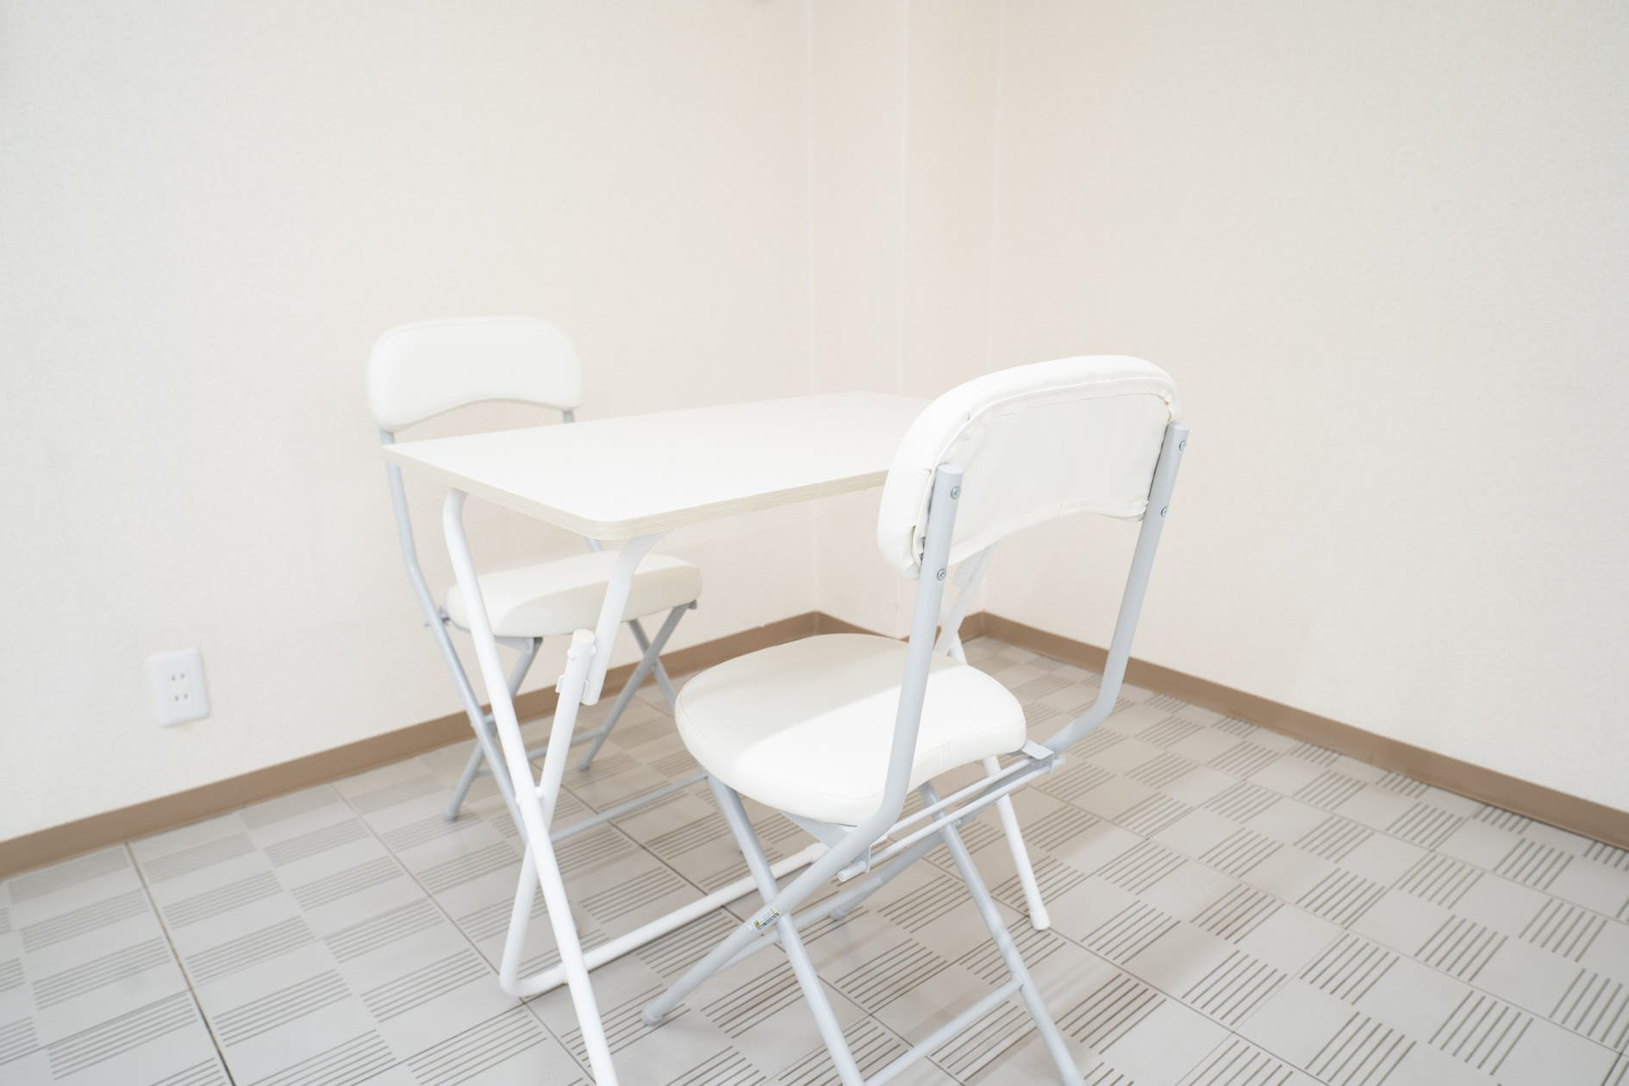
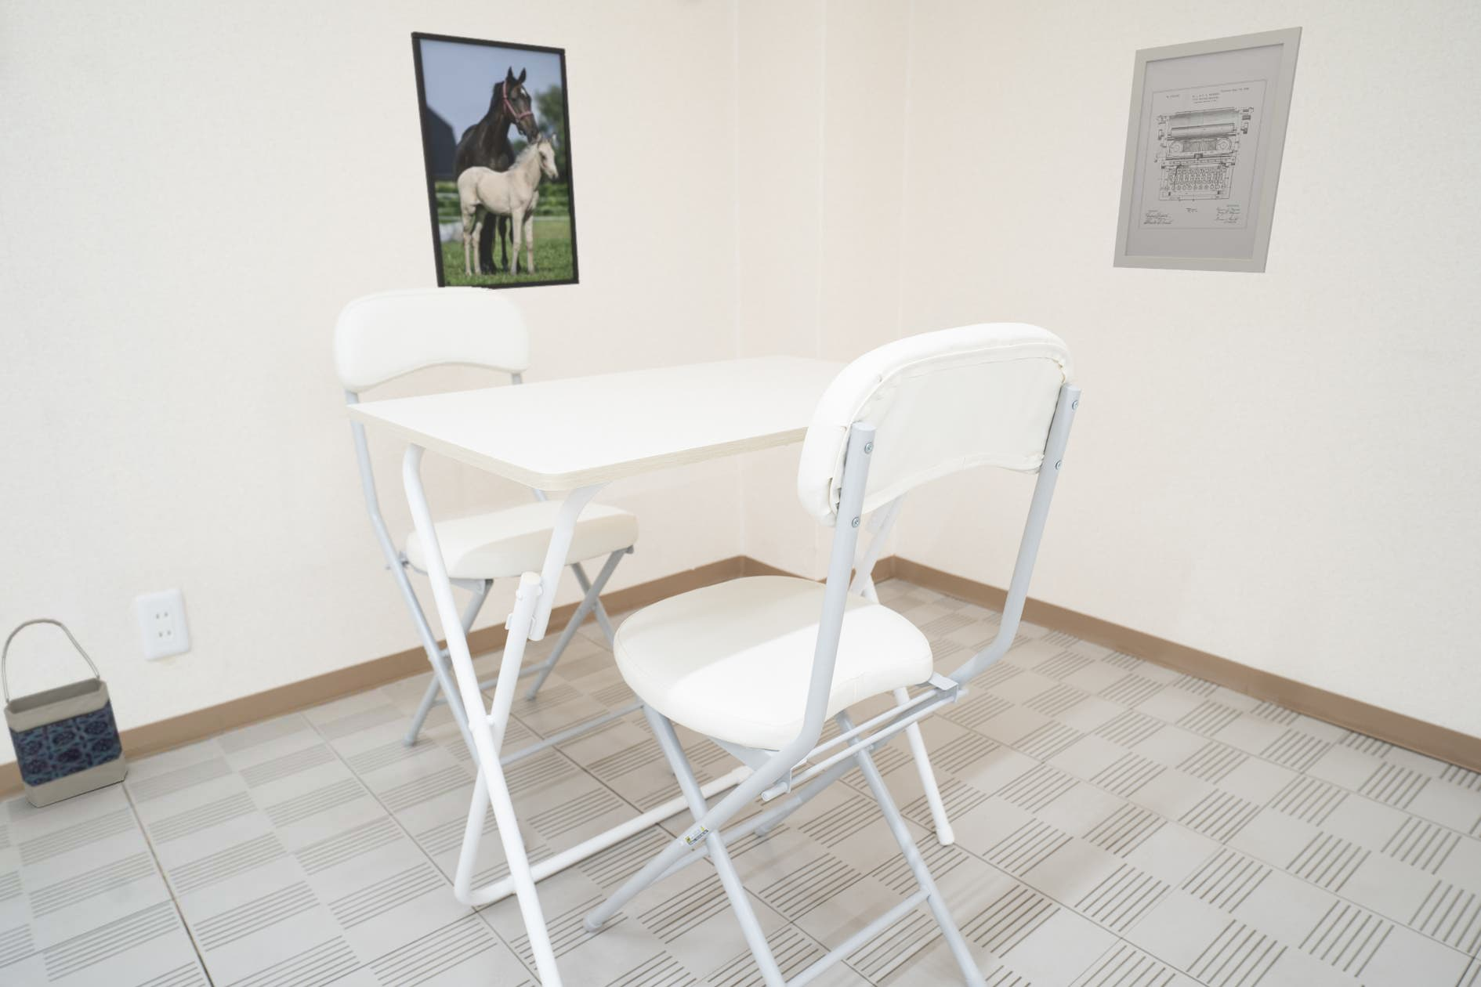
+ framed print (502, 169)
+ bag (58, 704)
+ wall art (1198, 159)
